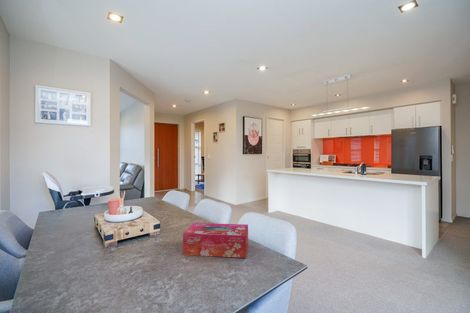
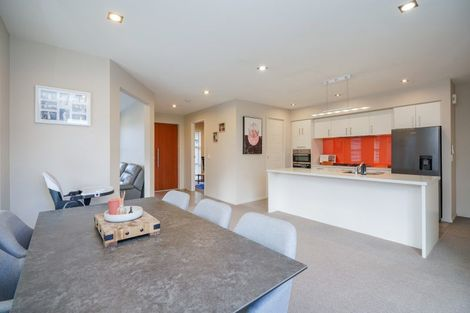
- tissue box (217, 238)
